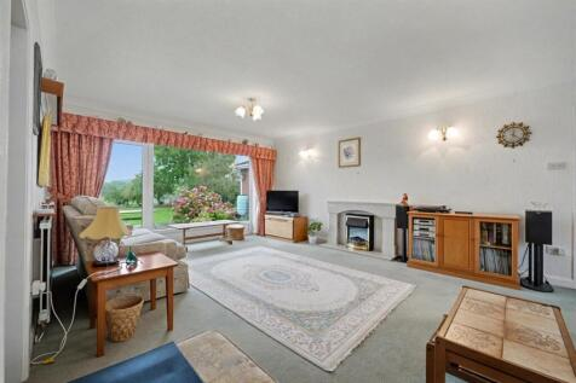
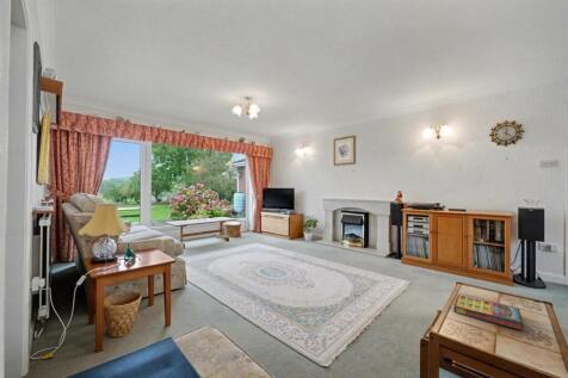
+ game compilation box (486, 310)
